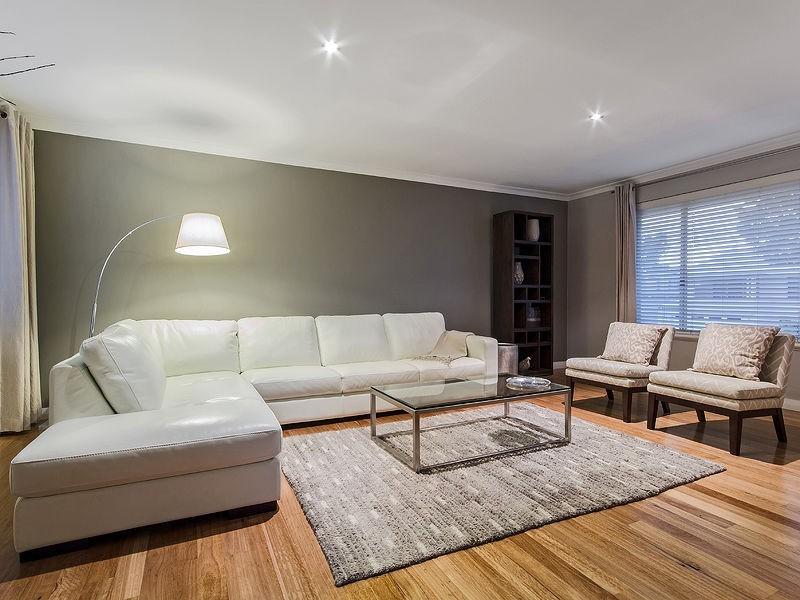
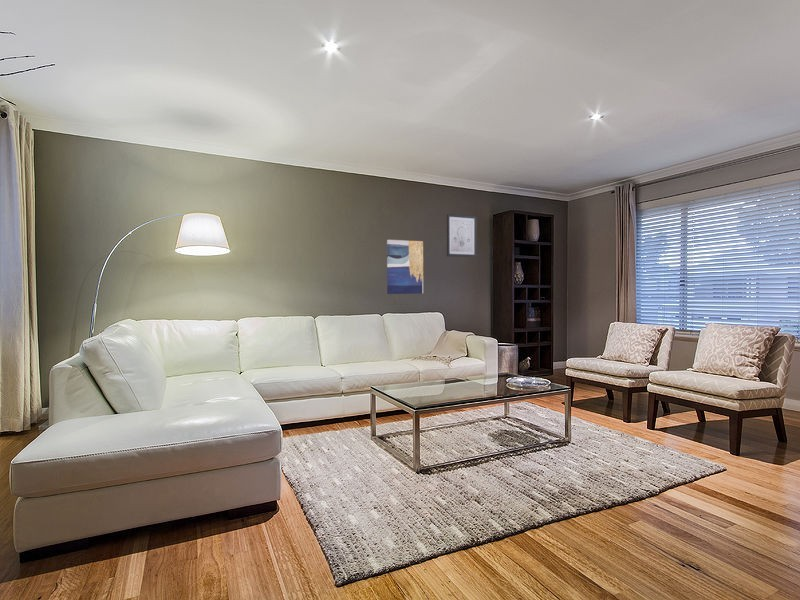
+ wall art (461, 236)
+ wall art (405, 267)
